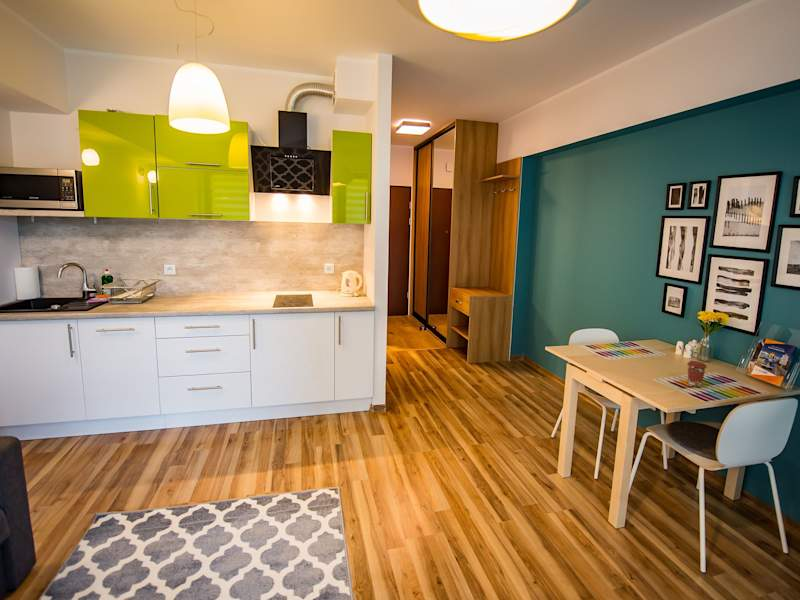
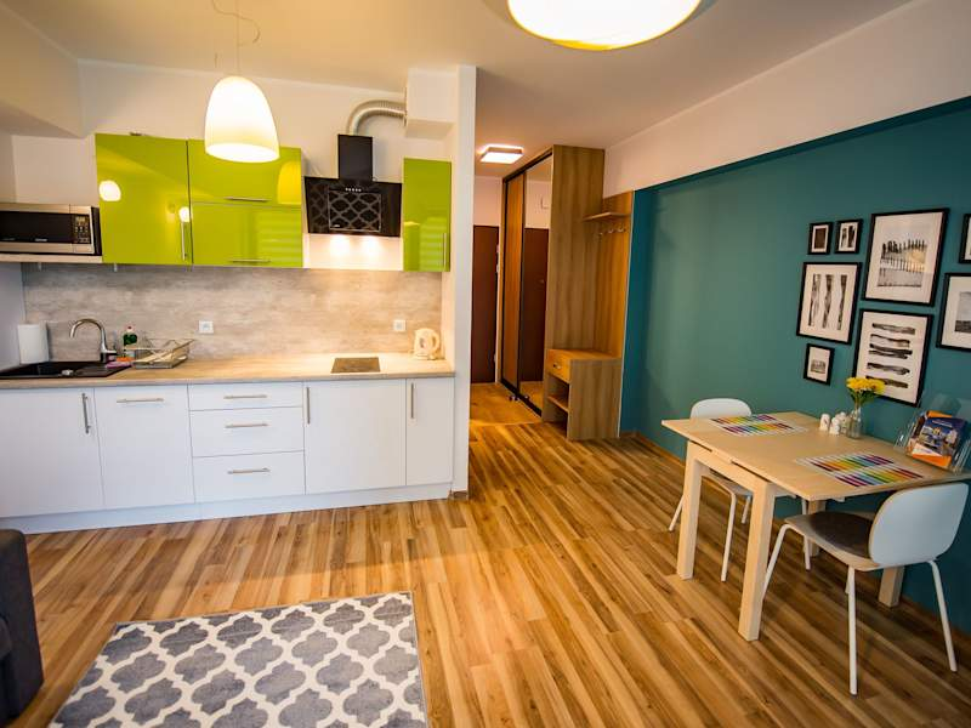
- coffee cup (695, 374)
